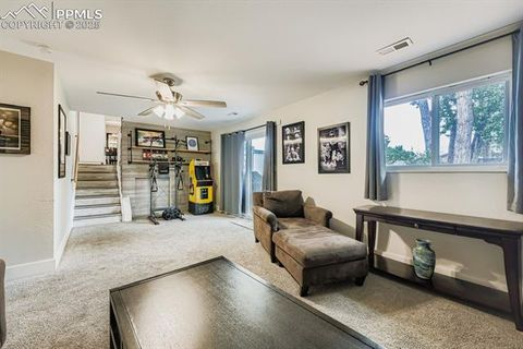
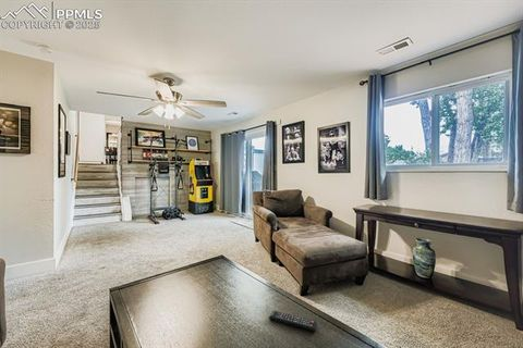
+ remote control (292, 320)
